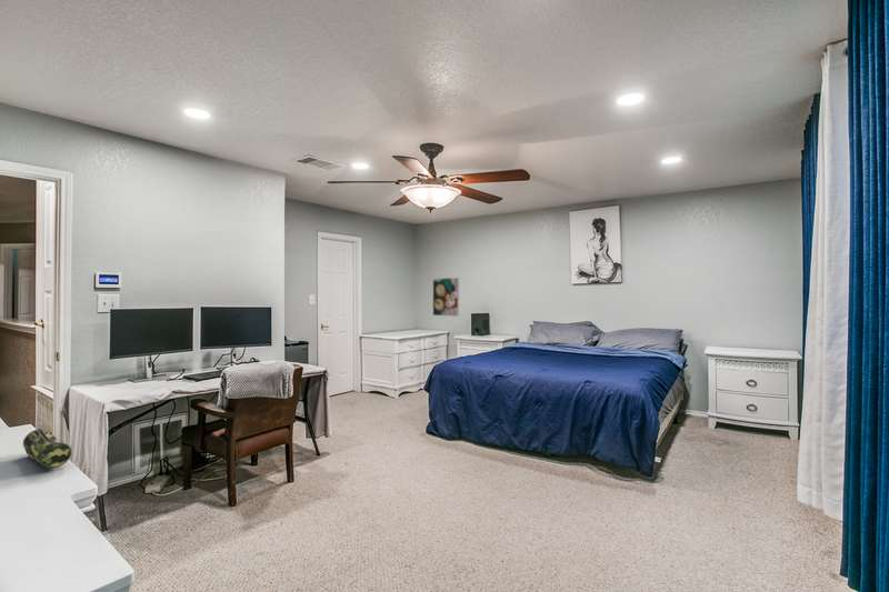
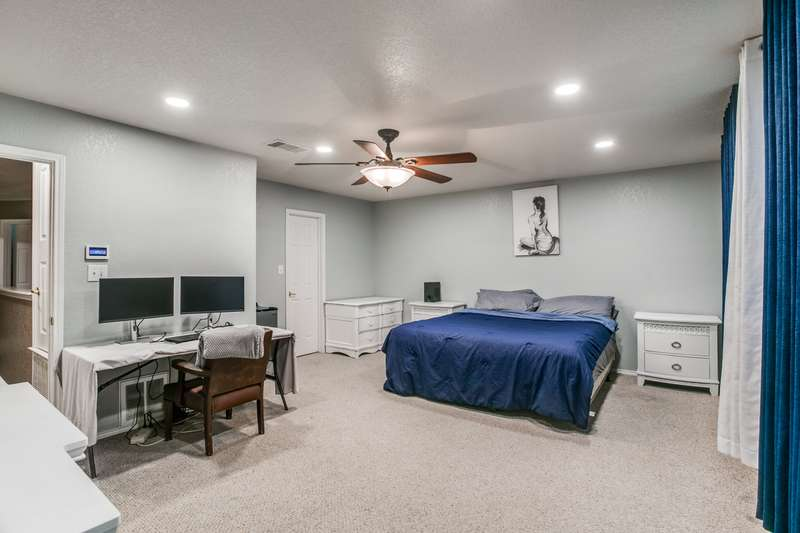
- pencil case (47, 449)
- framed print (446, 297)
